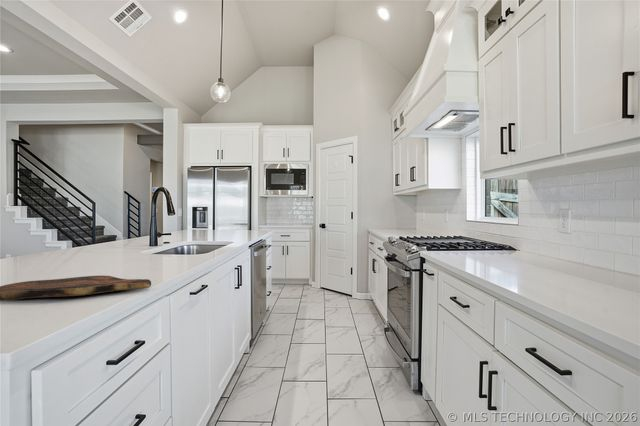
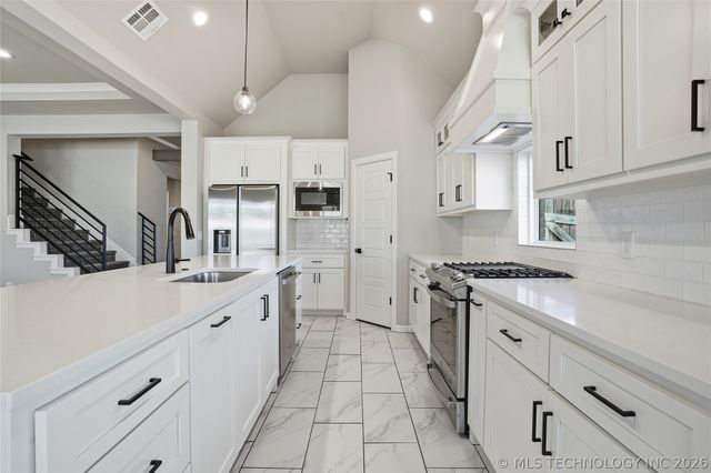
- cutting board (79, 285)
